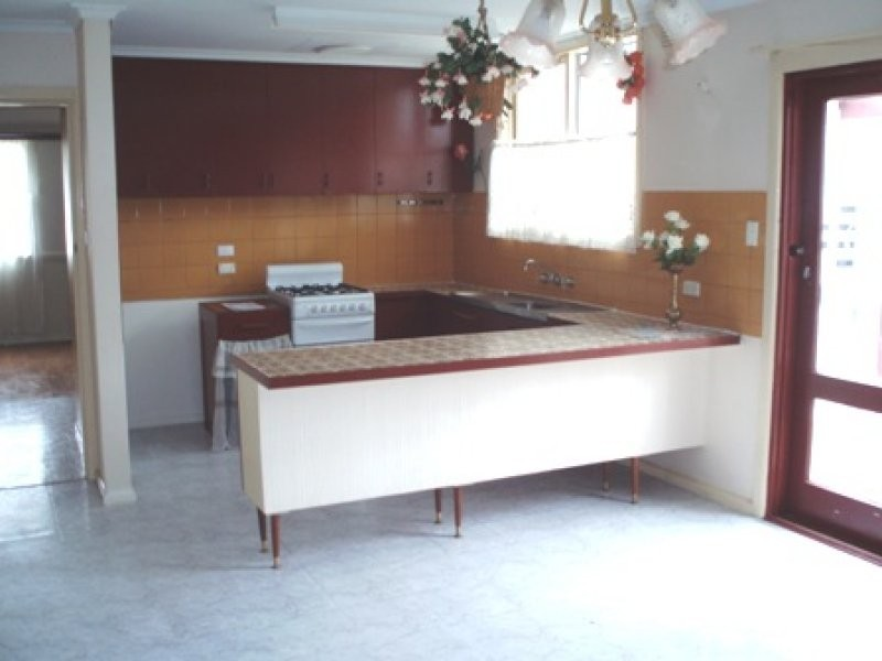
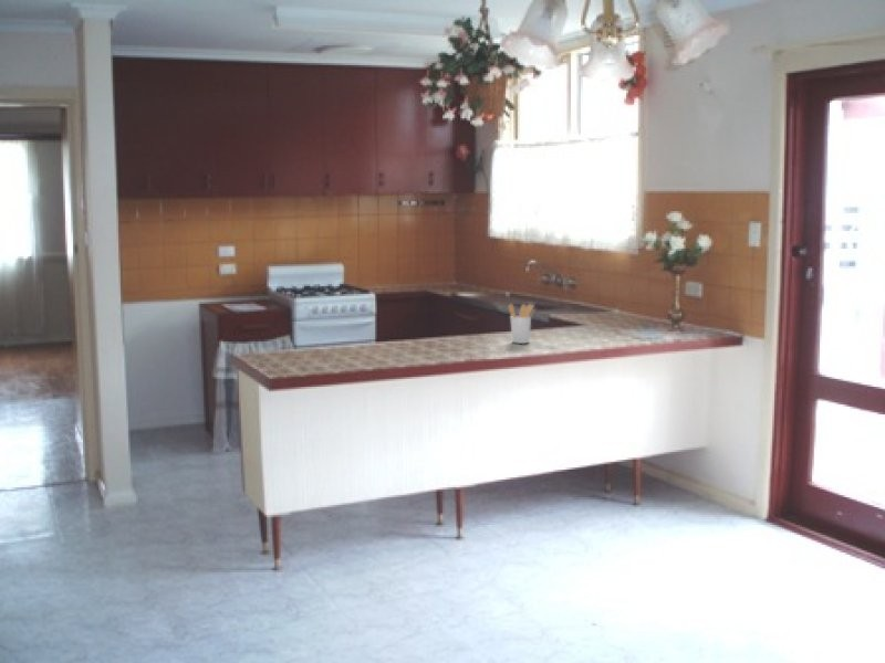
+ utensil holder (522, 322)
